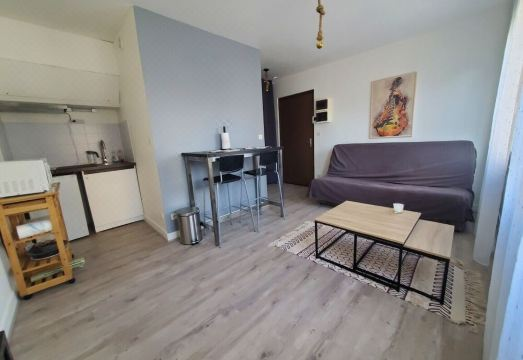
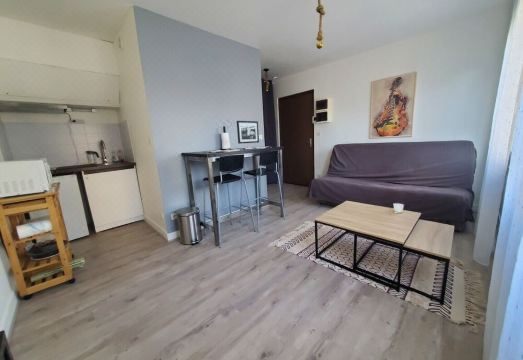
+ picture frame (248, 132)
